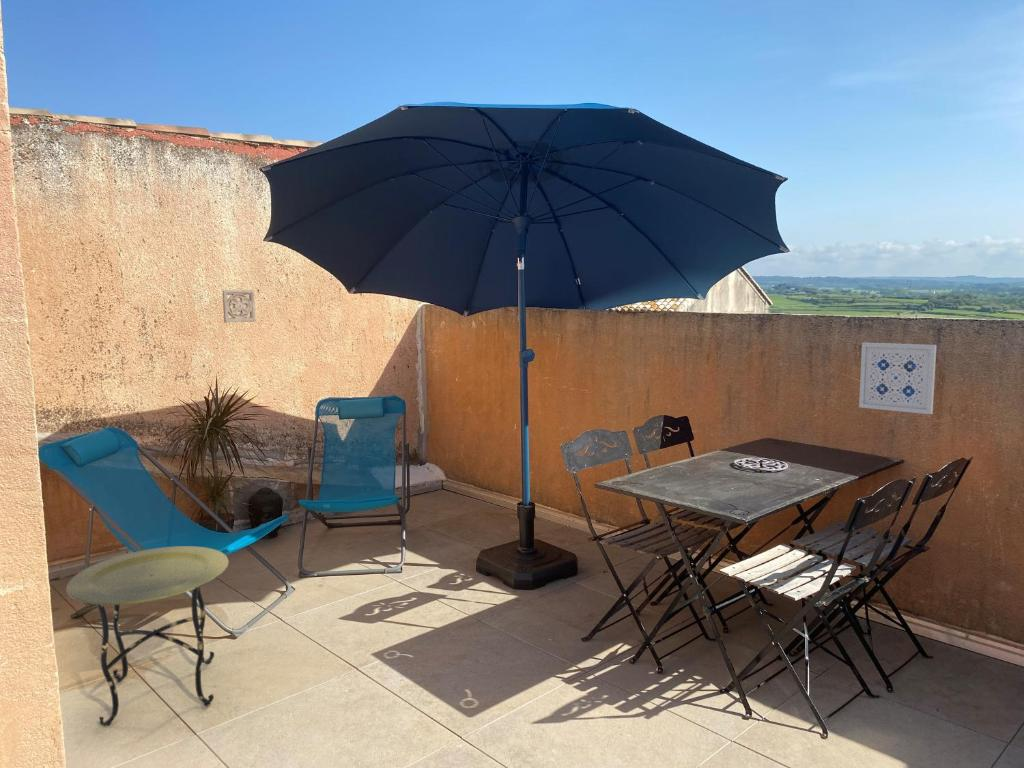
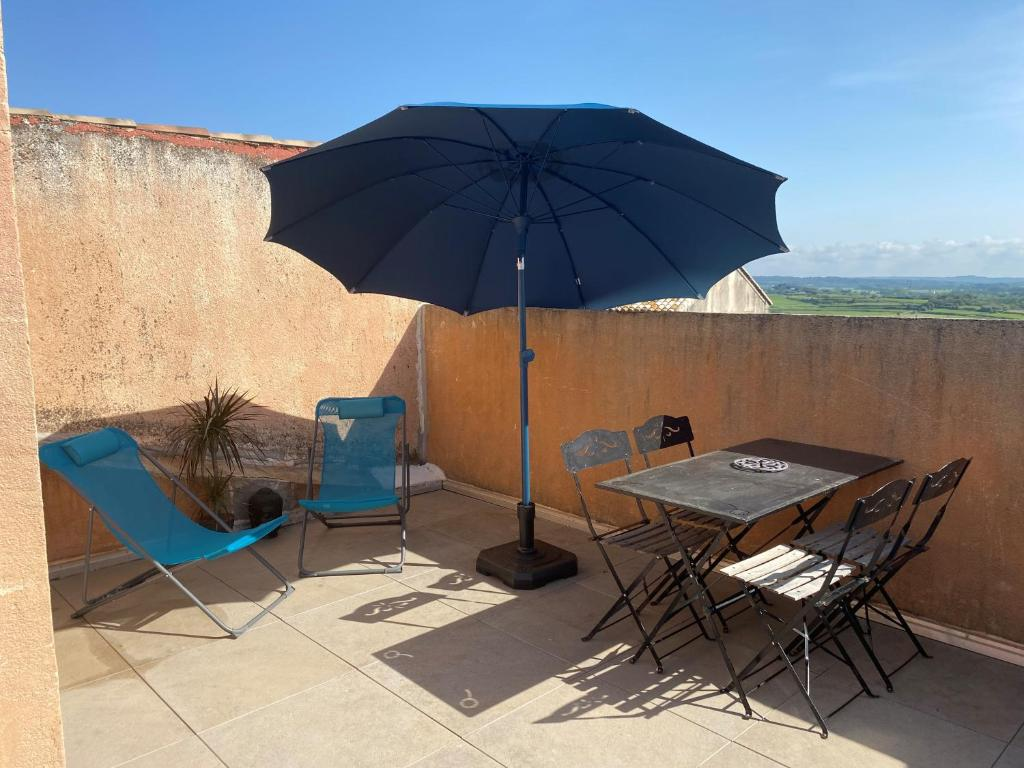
- wall art (896, 377)
- wall ornament (238, 306)
- side table (155, 633)
